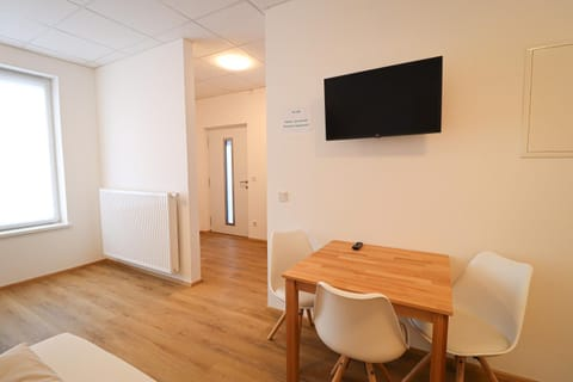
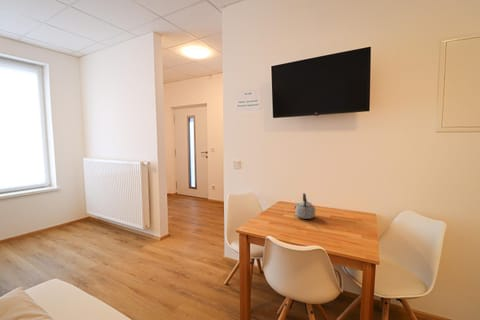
+ teapot (305, 206)
